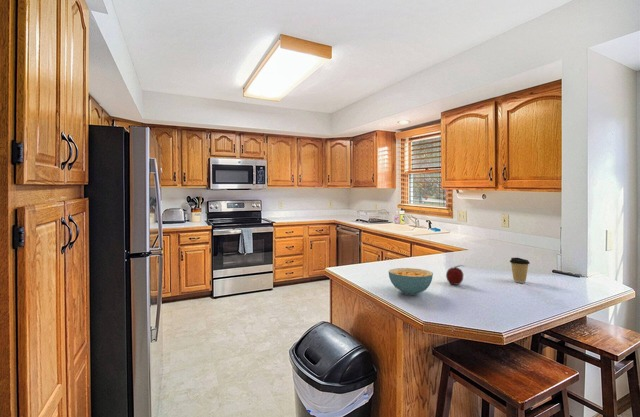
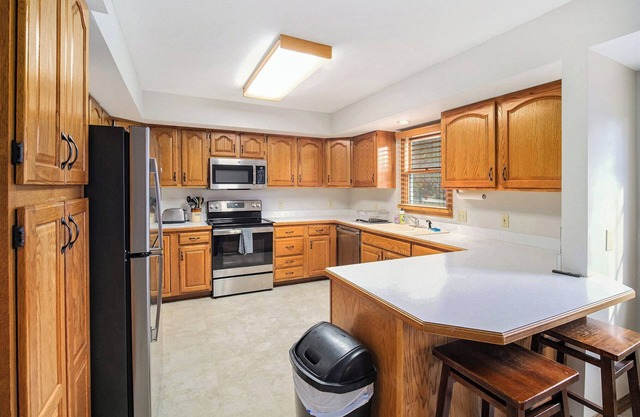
- coffee cup (519, 270)
- cereal bowl (410, 282)
- fruit (455, 274)
